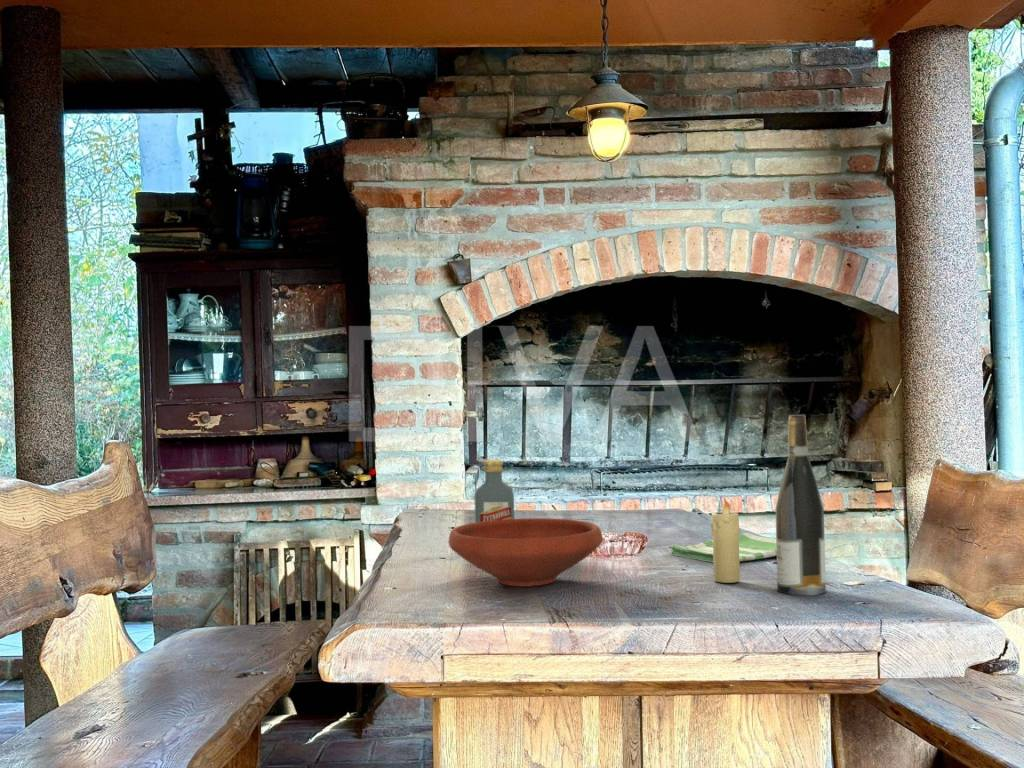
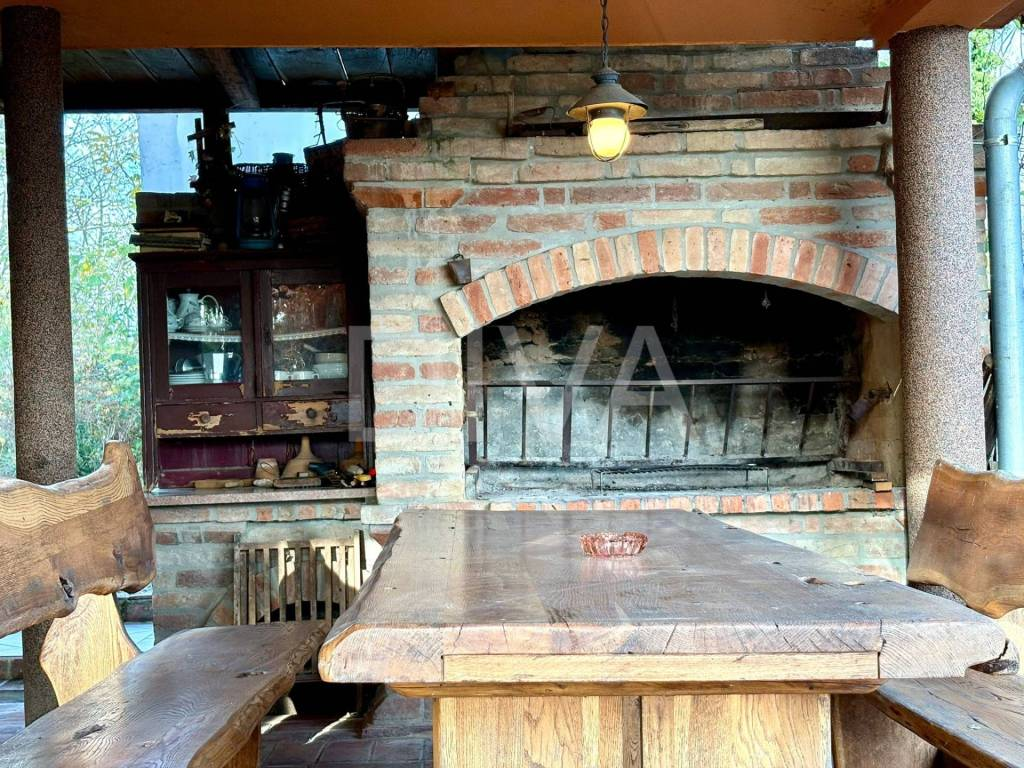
- vodka (494, 504)
- wine bottle (799, 502)
- candle (725, 539)
- dish towel (739, 547)
- bowl (525, 554)
